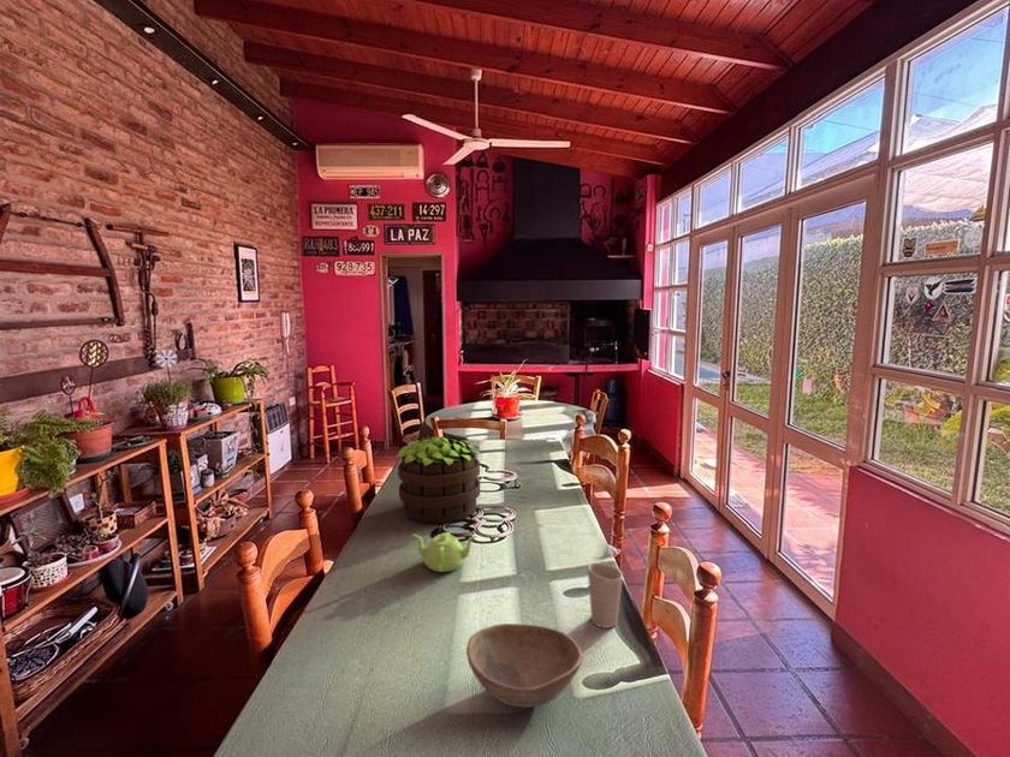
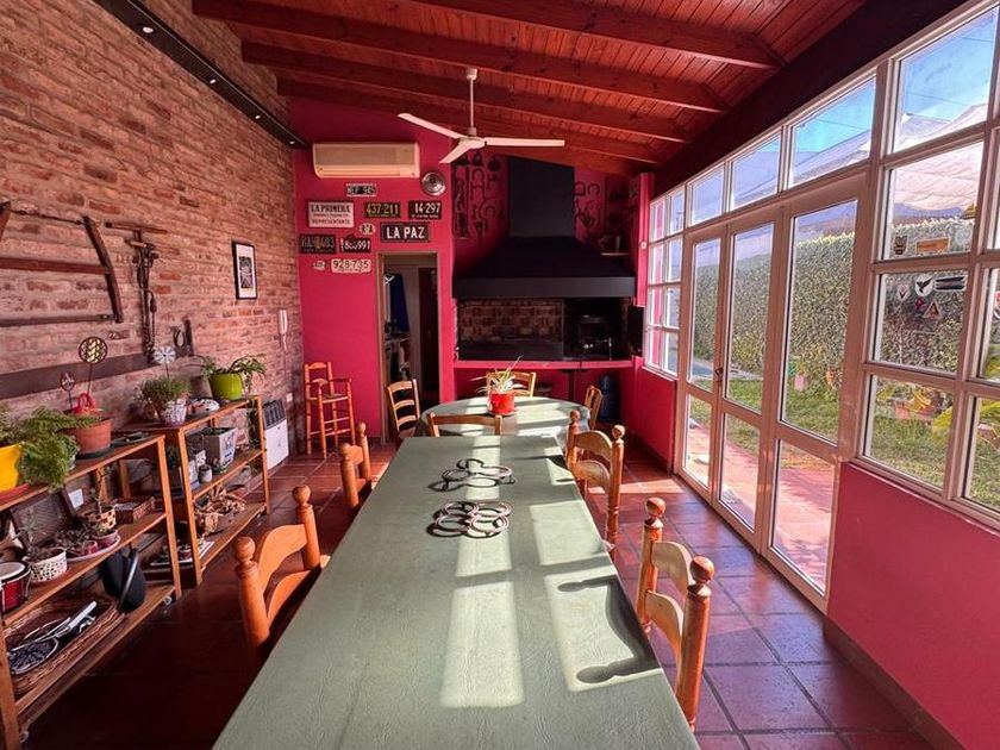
- bowl (524, 668)
- potted plant (439, 473)
- teapot (445, 549)
- cup (604, 594)
